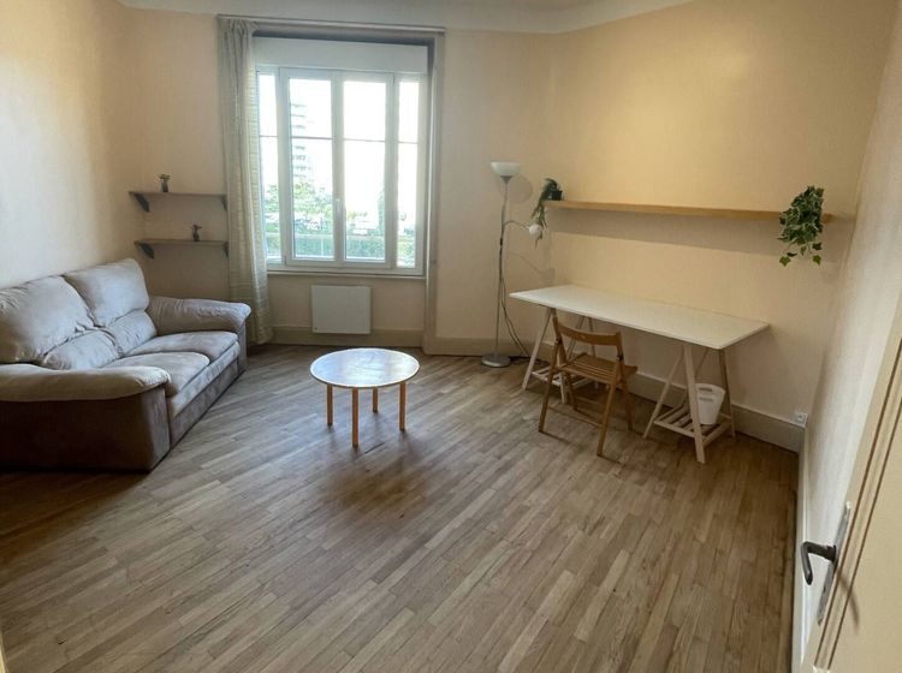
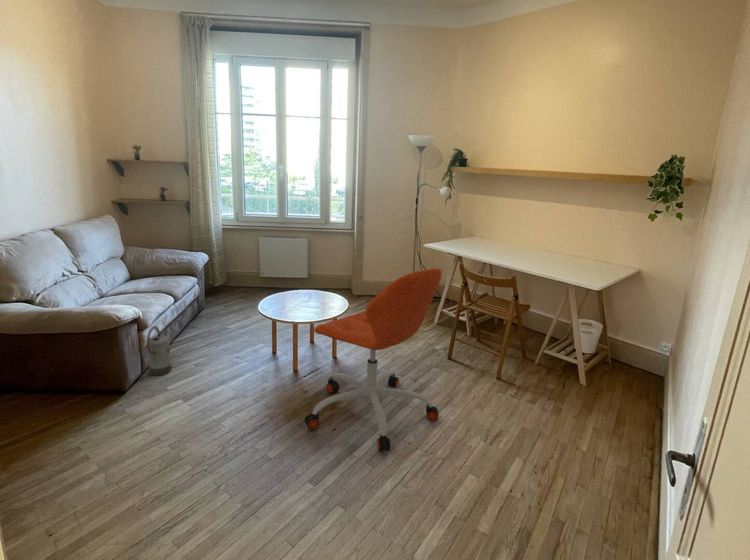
+ office chair (376, 340)
+ watering can (158, 347)
